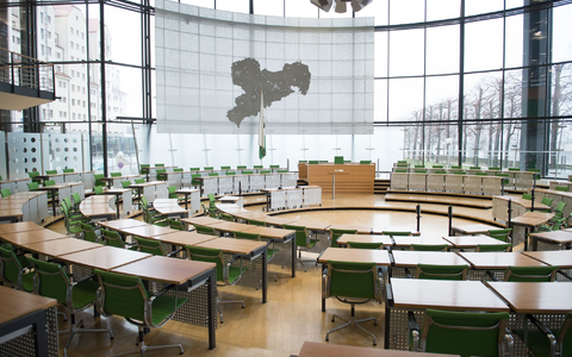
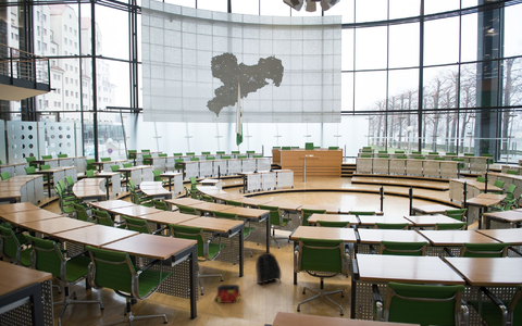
+ backpack (268, 266)
+ bag (227, 292)
